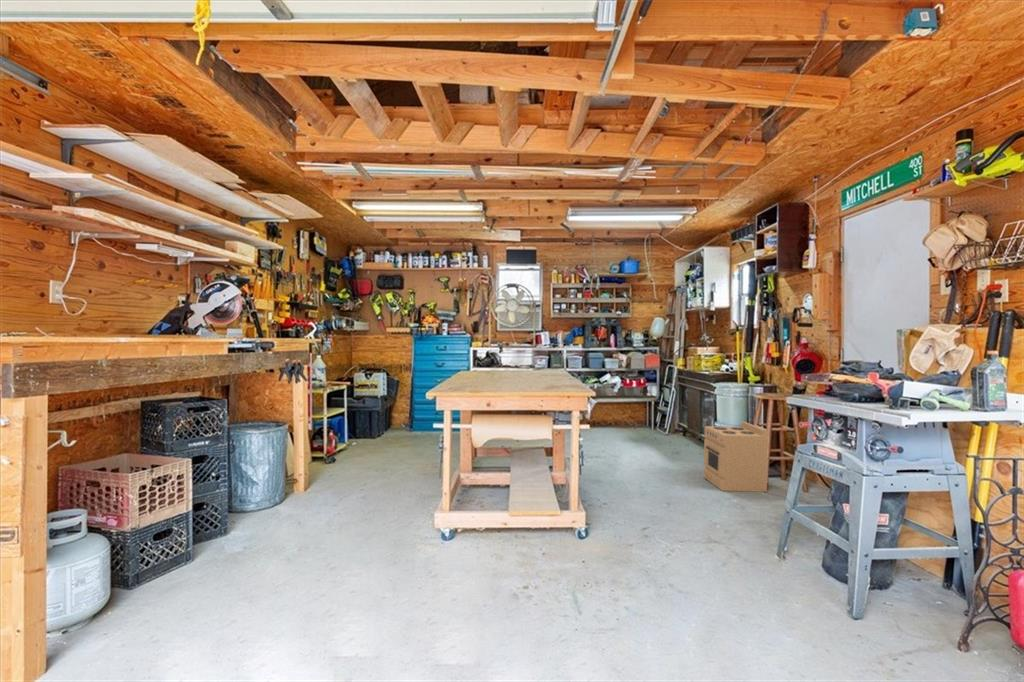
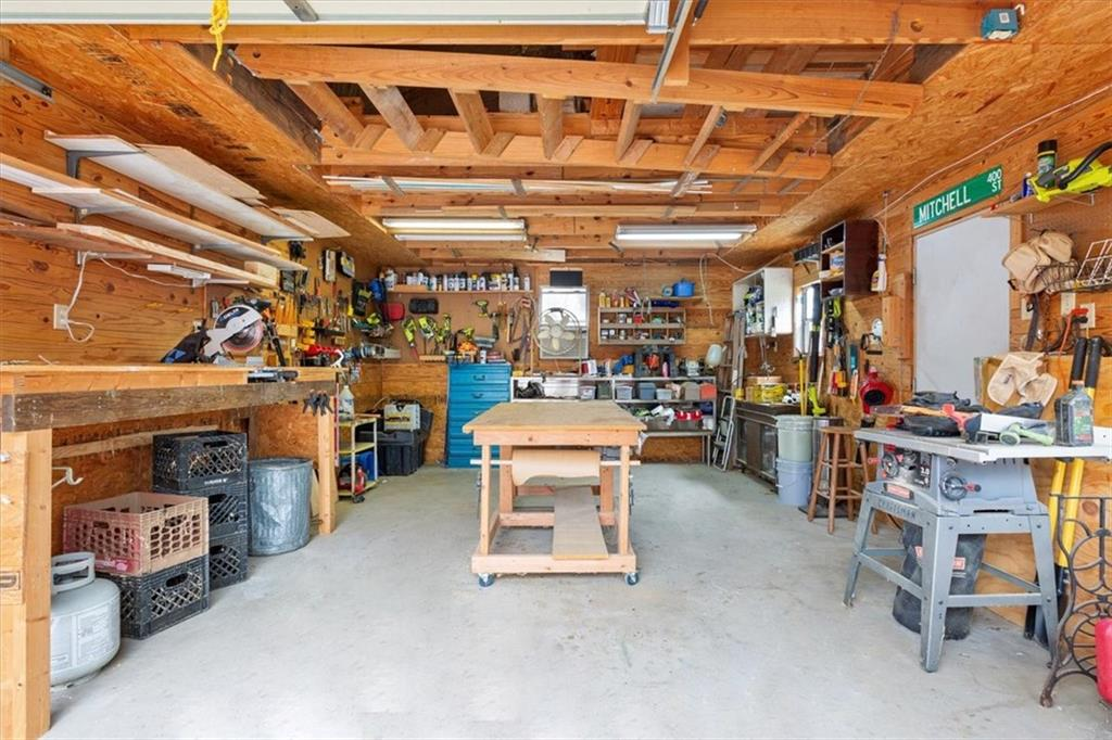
- cardboard box (733, 454)
